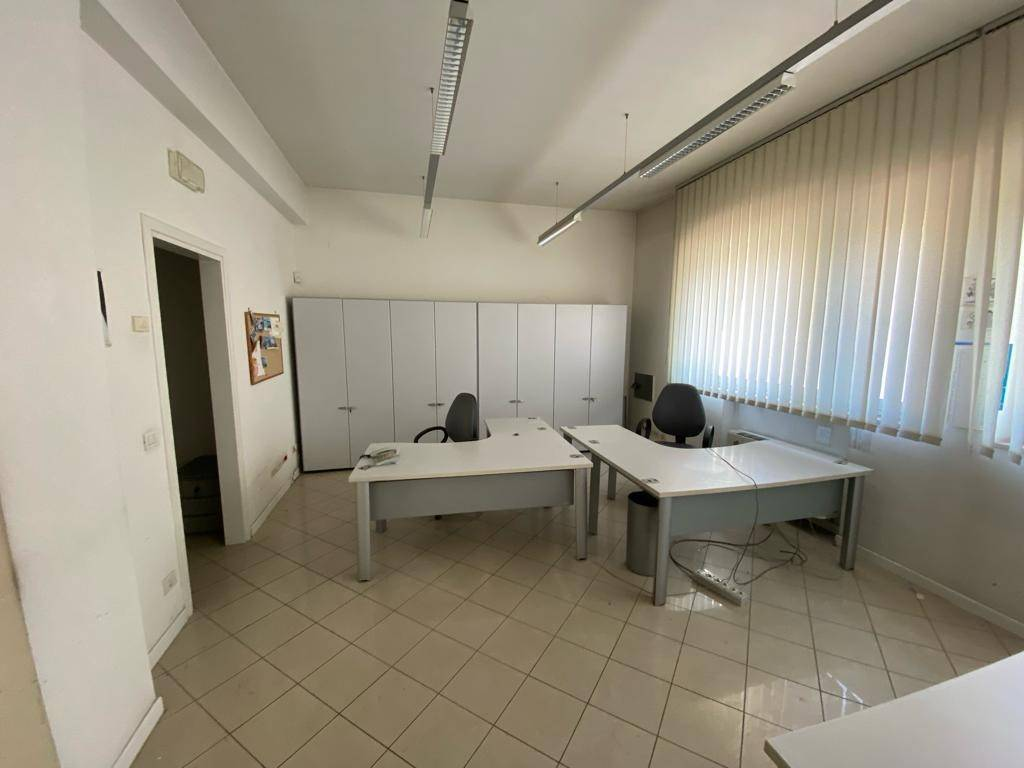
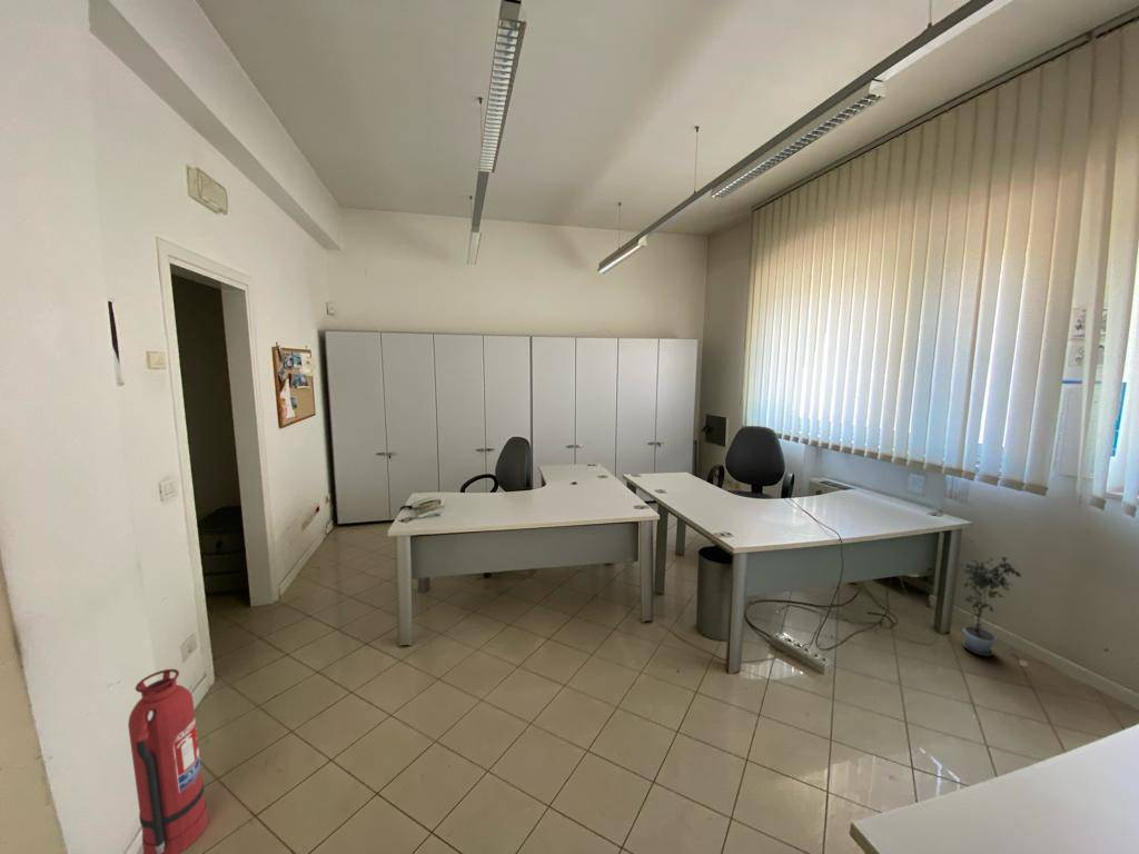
+ fire extinguisher (164, 764)
+ potted plant (982, 603)
